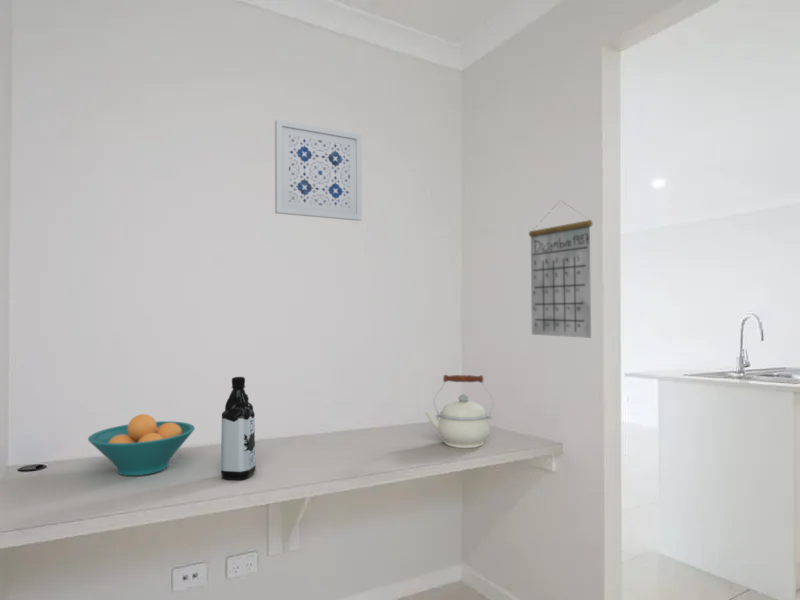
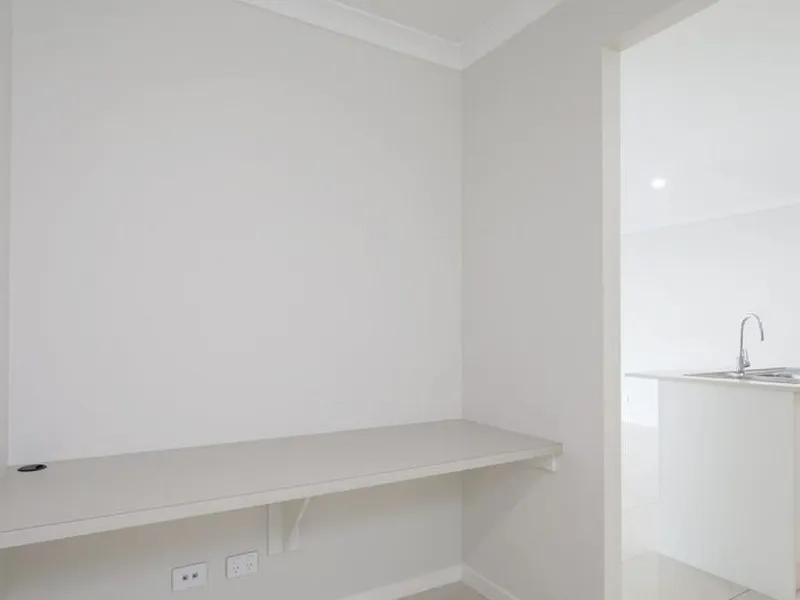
- wall art (319, 172)
- calendar (559, 267)
- fruit bowl (143, 442)
- water bottle (238, 426)
- kettle (459, 409)
